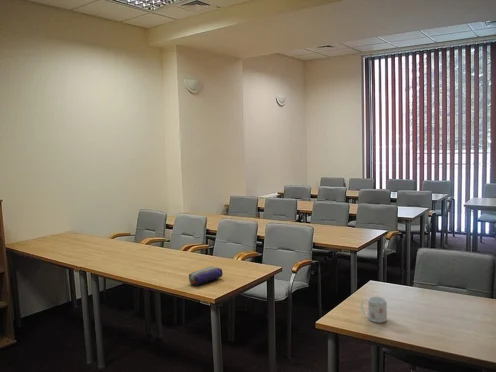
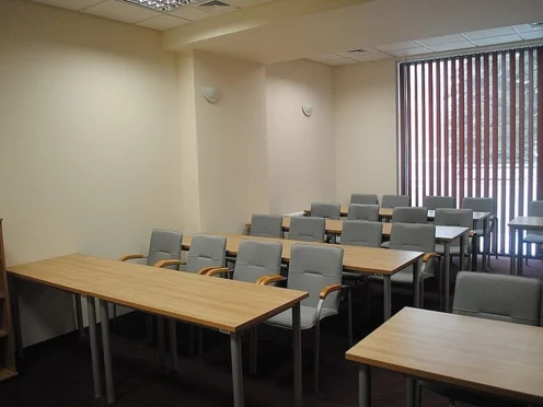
- mug (373, 308)
- pencil case (206, 275)
